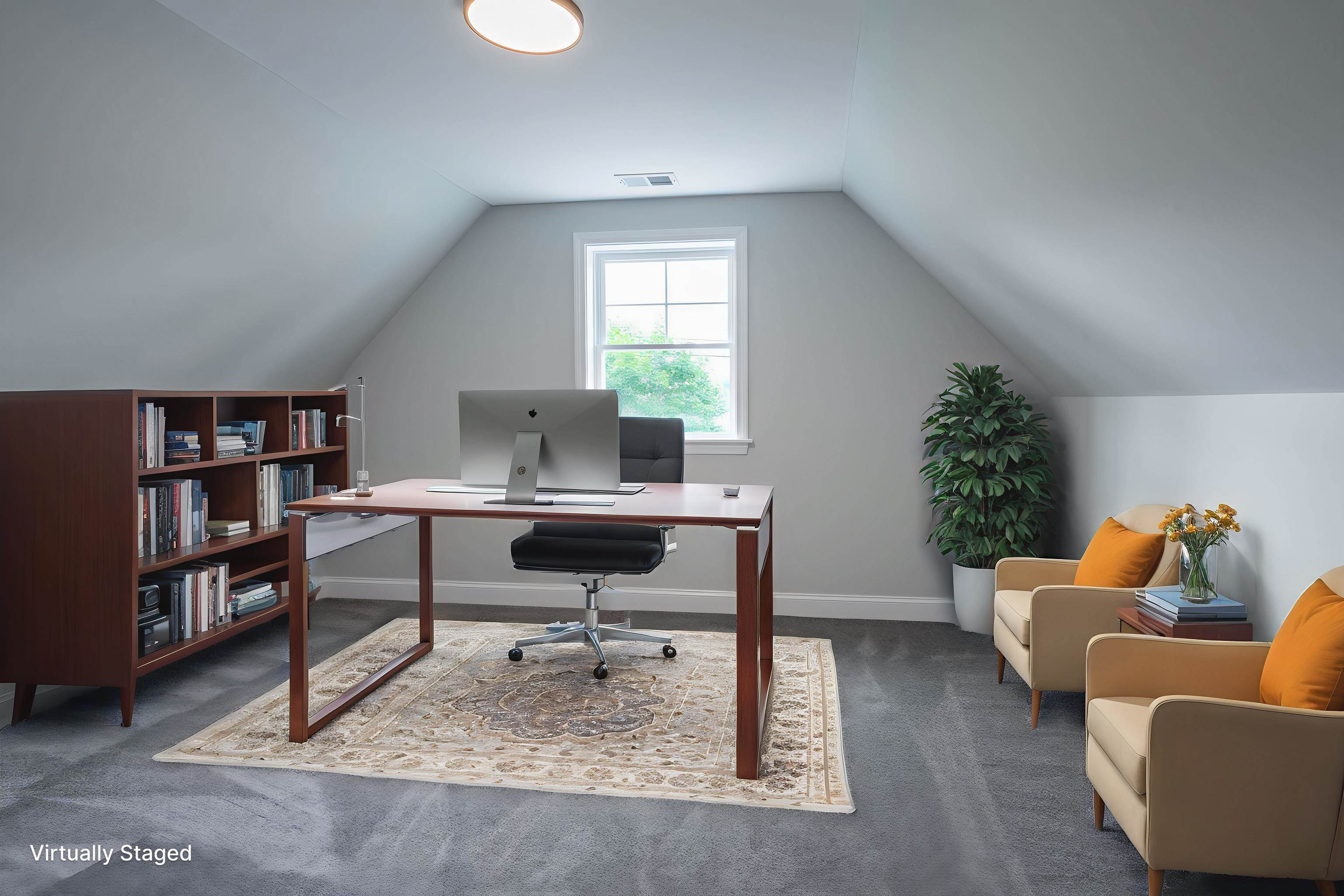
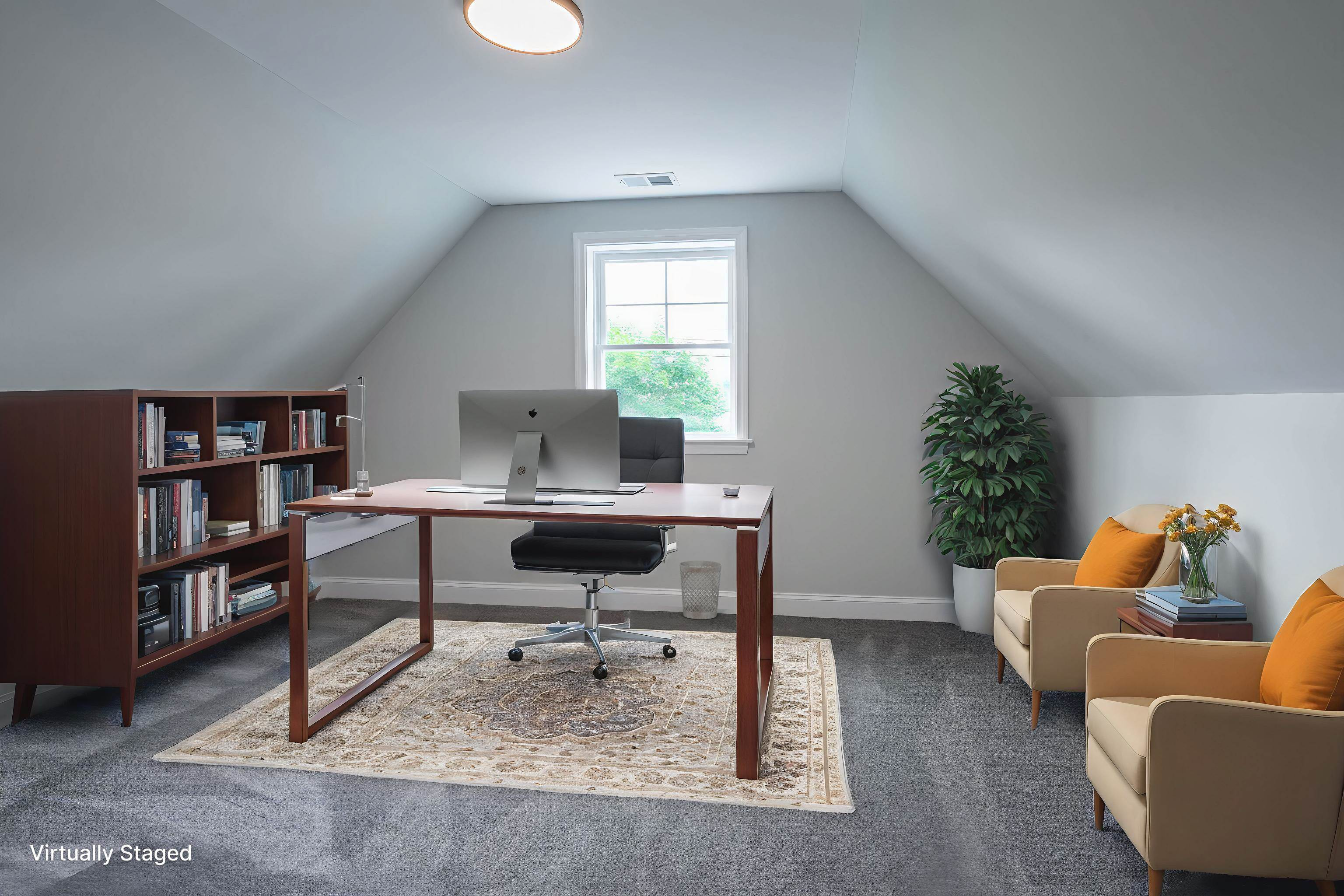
+ wastebasket (700, 590)
